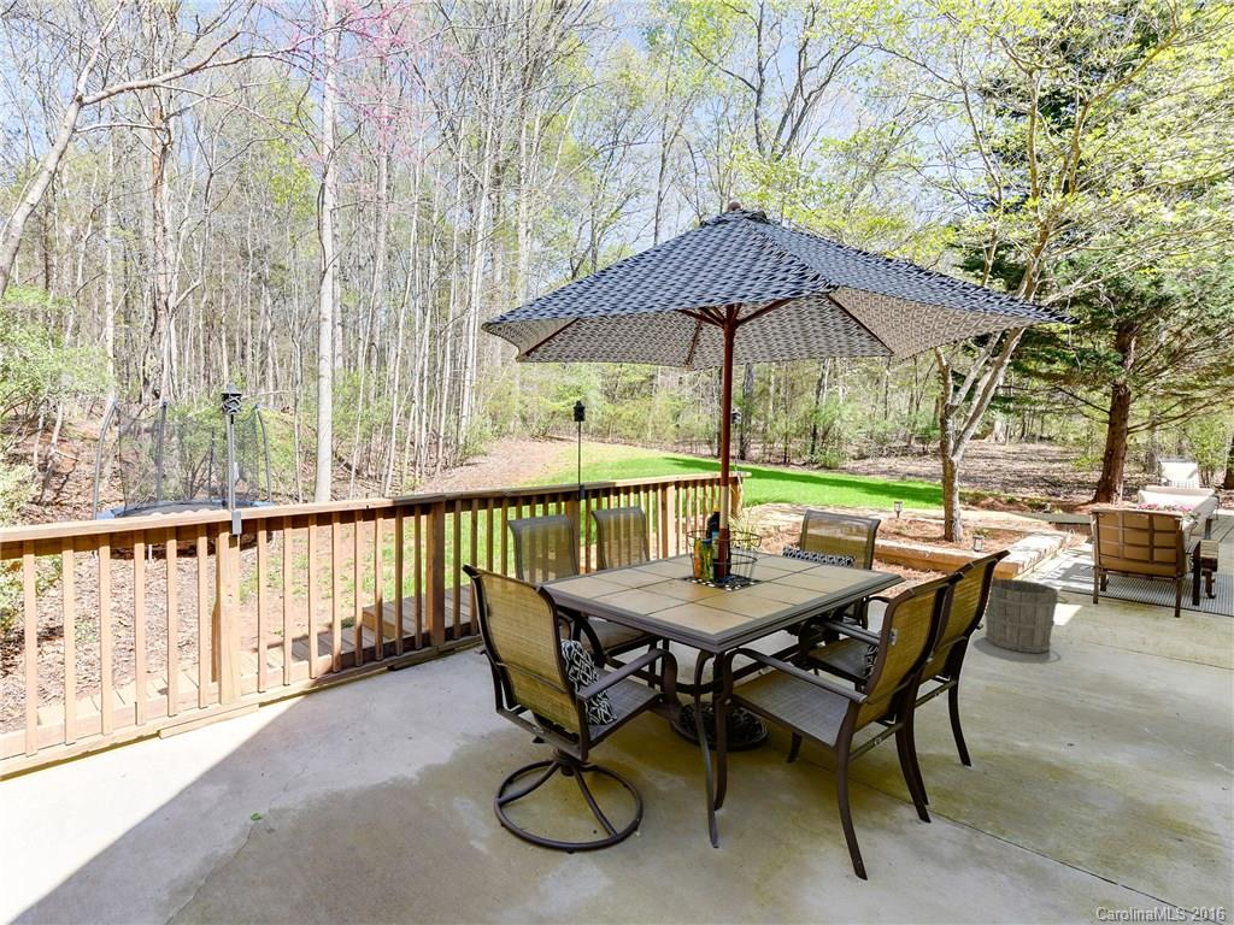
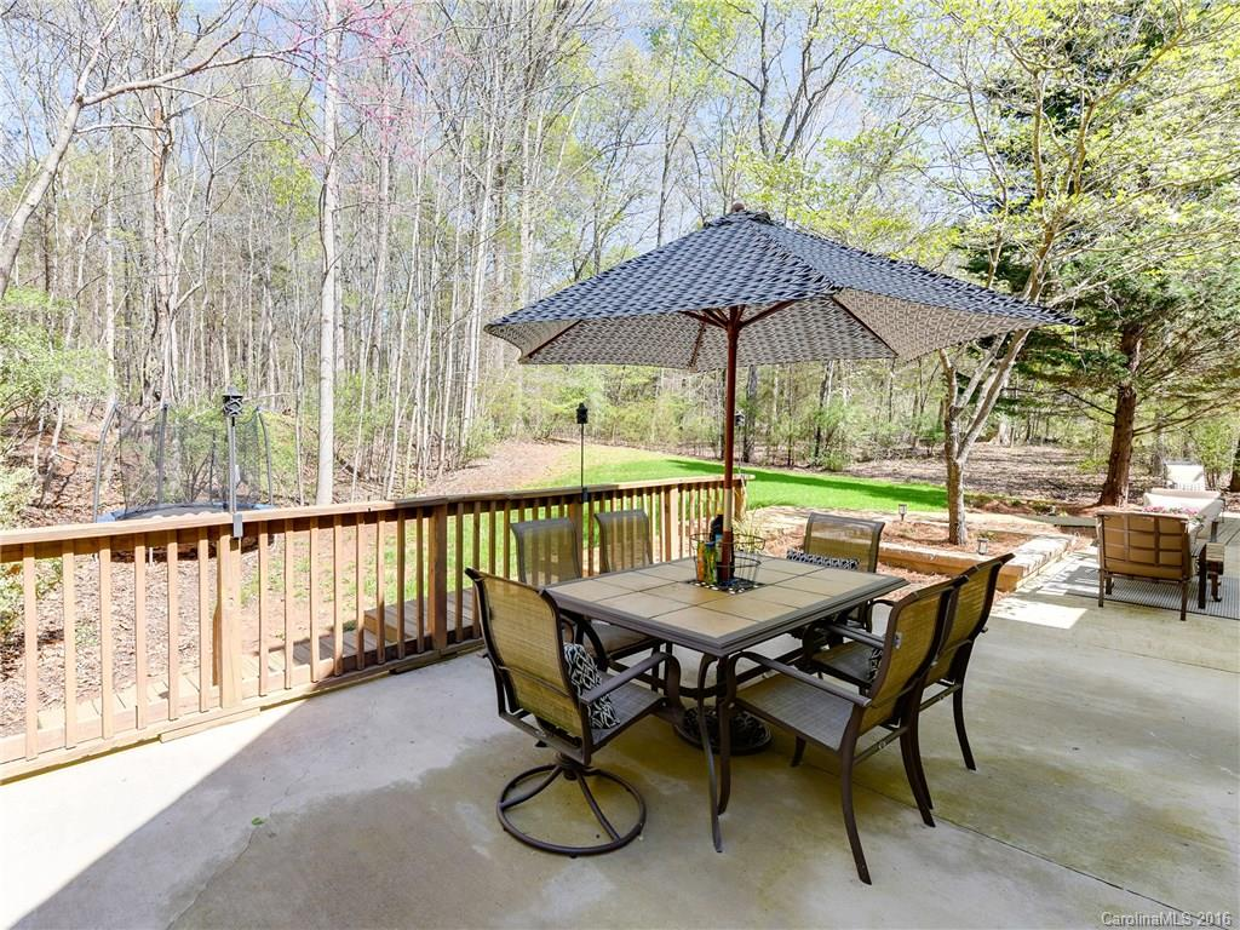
- bucket (1019, 612)
